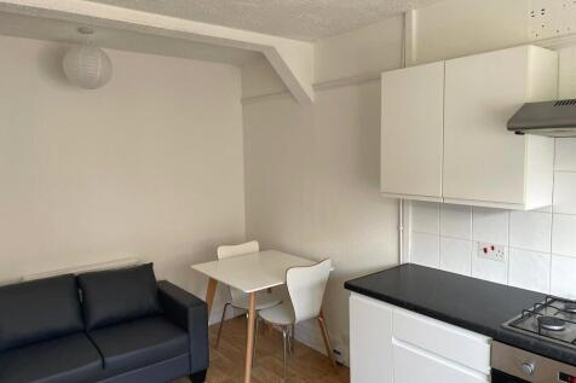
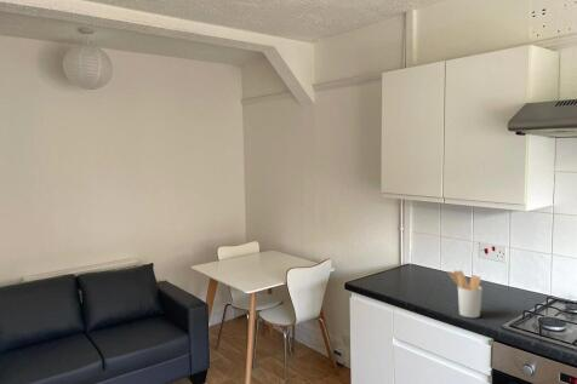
+ utensil holder (464, 292)
